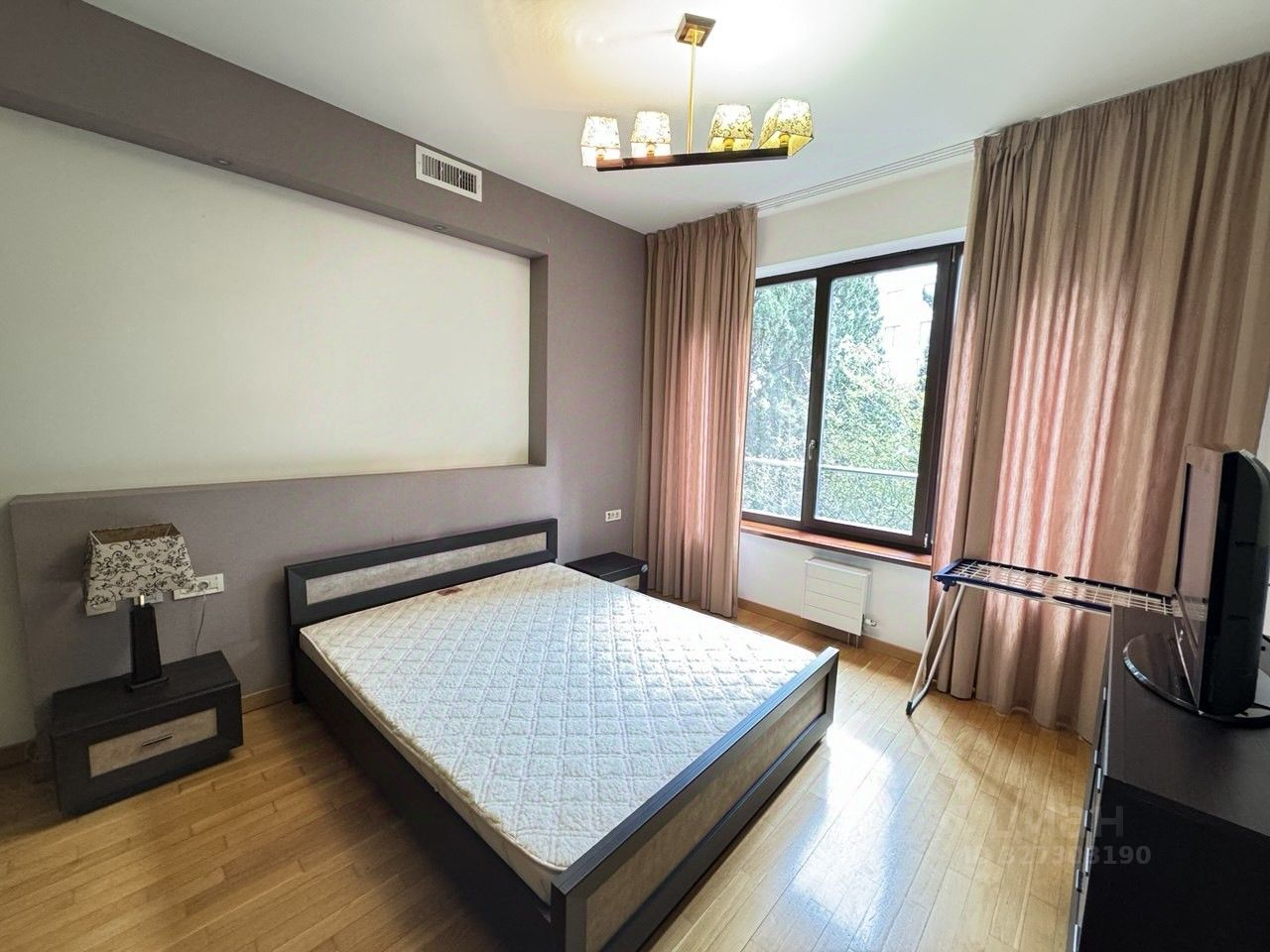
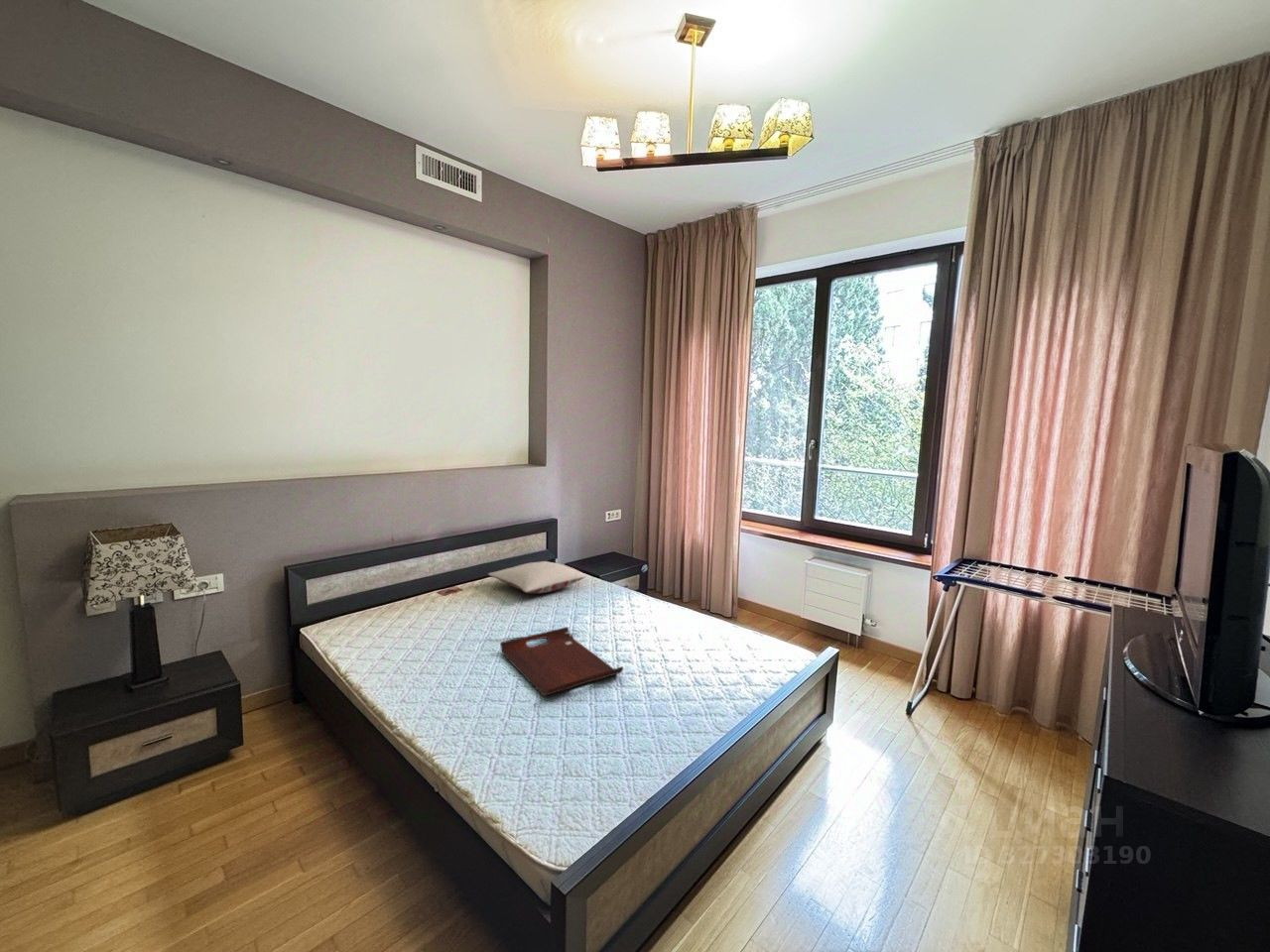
+ serving tray (559, 658)
+ pillow (537, 574)
